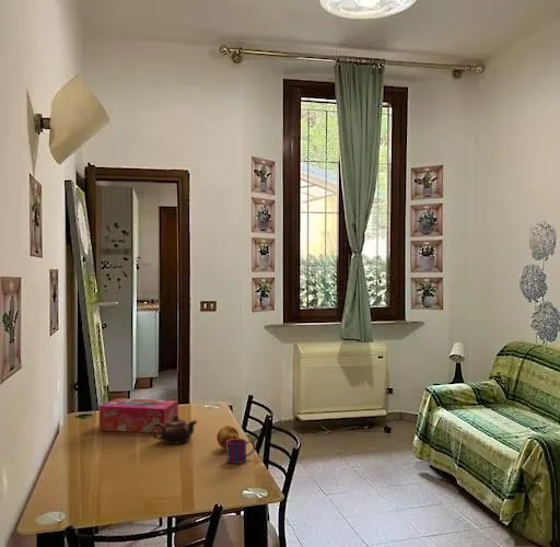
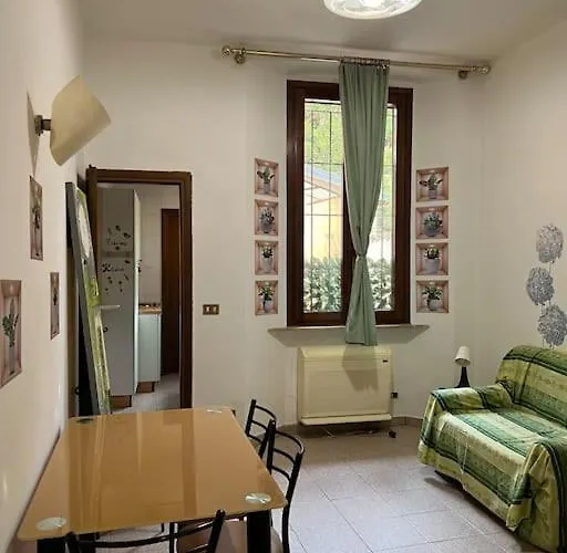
- fruit (228, 438)
- mug (241, 450)
- teapot (174, 428)
- tissue box (139, 415)
